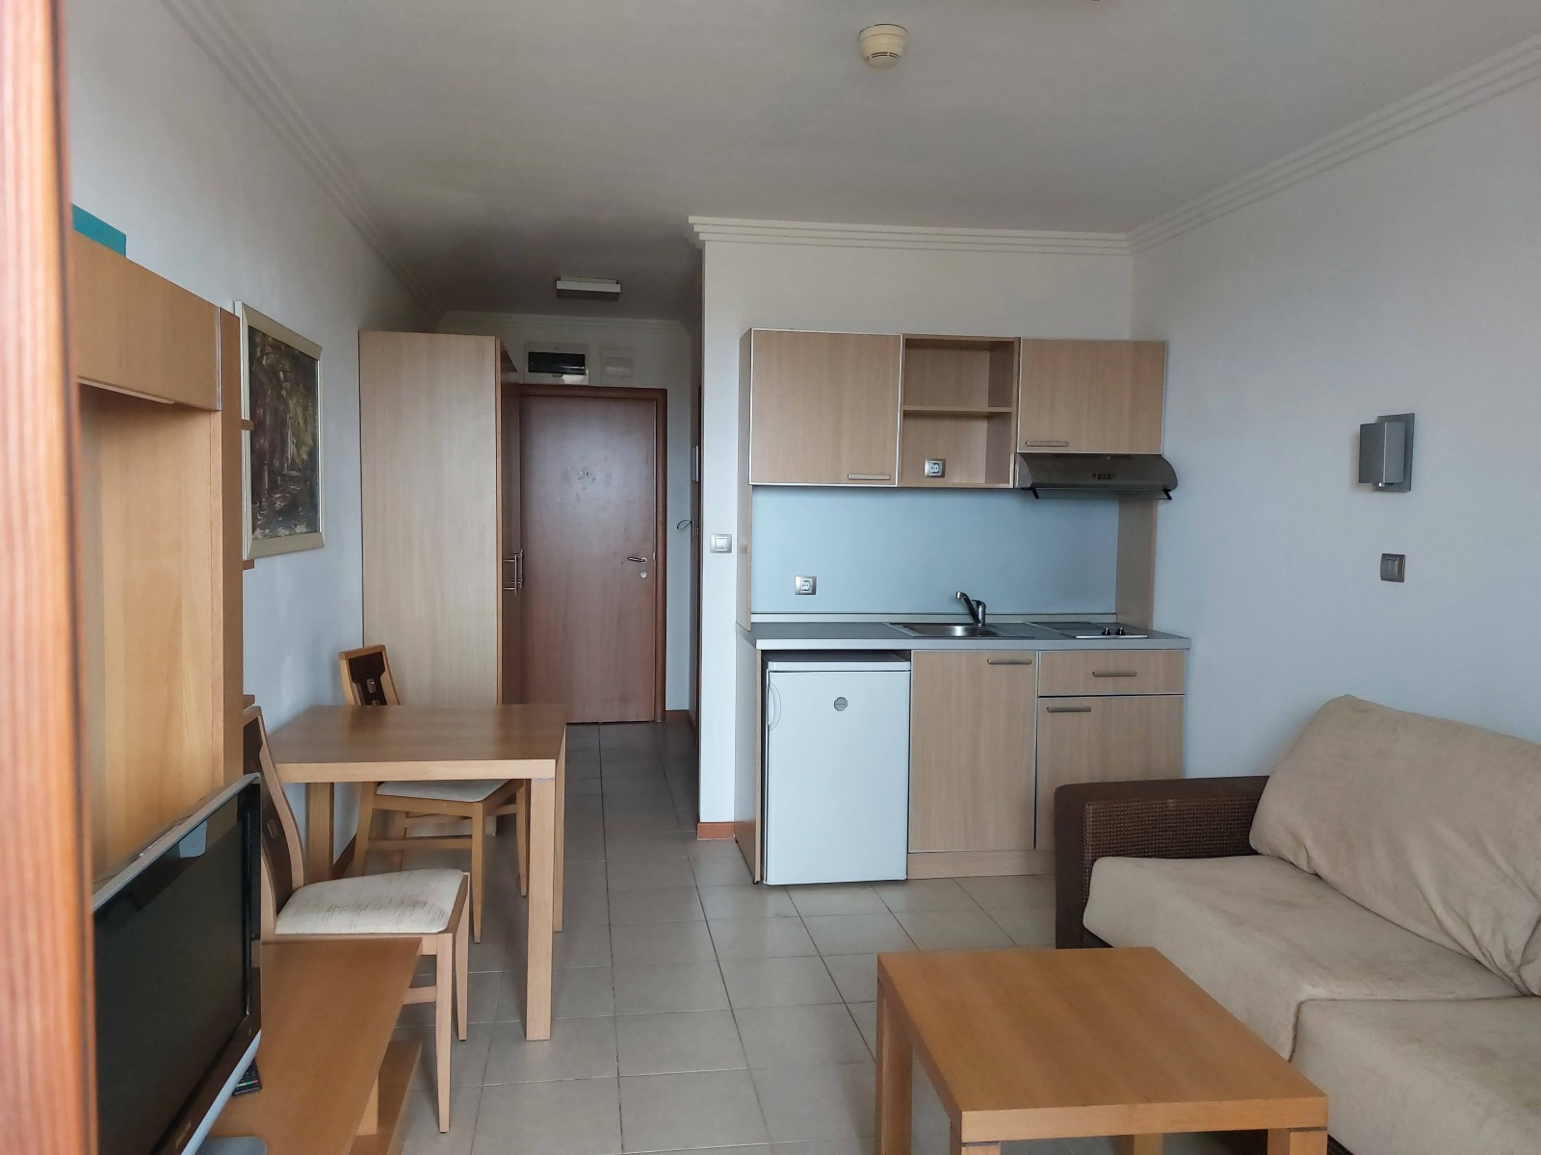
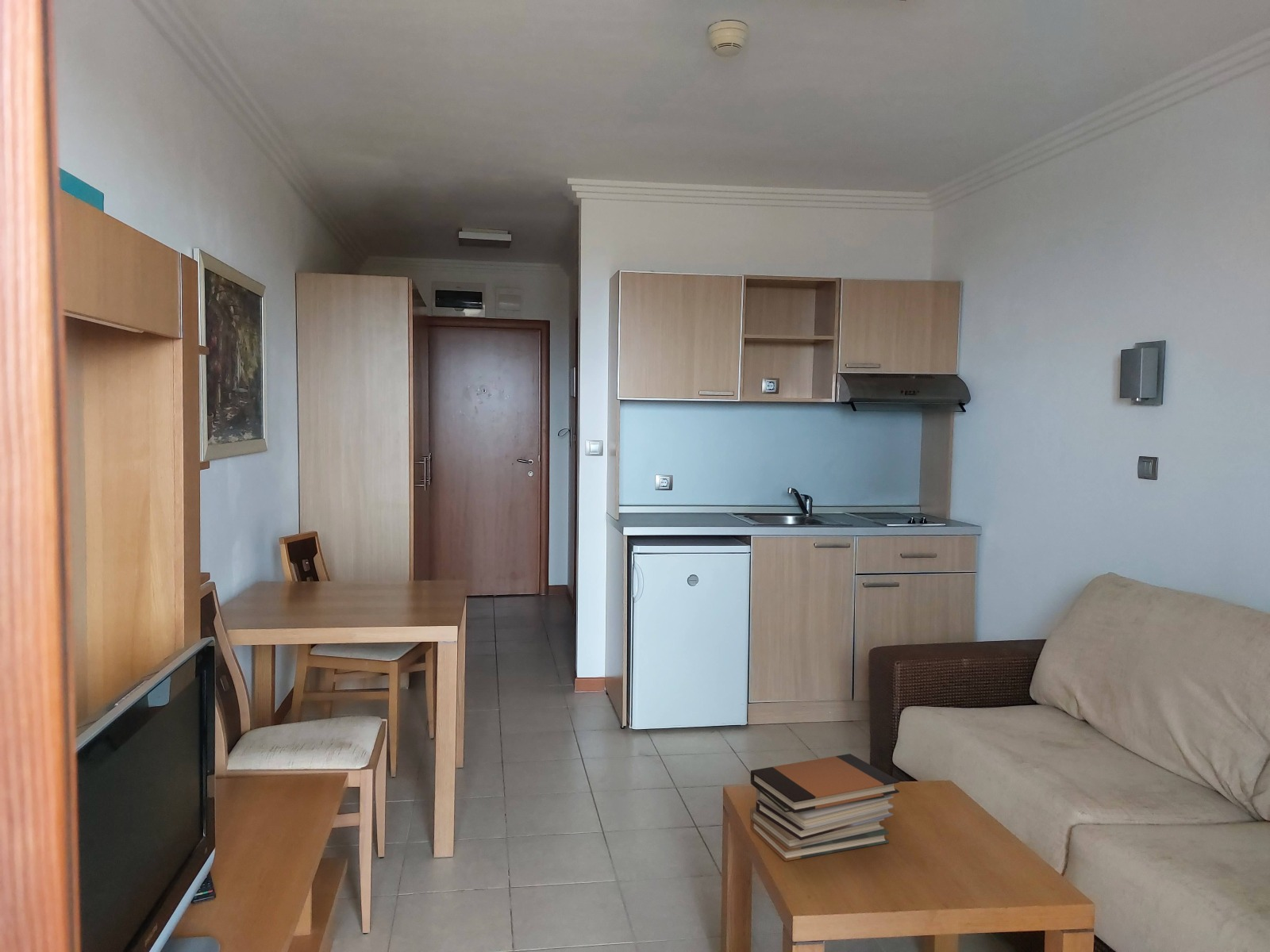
+ book stack (822, 805)
